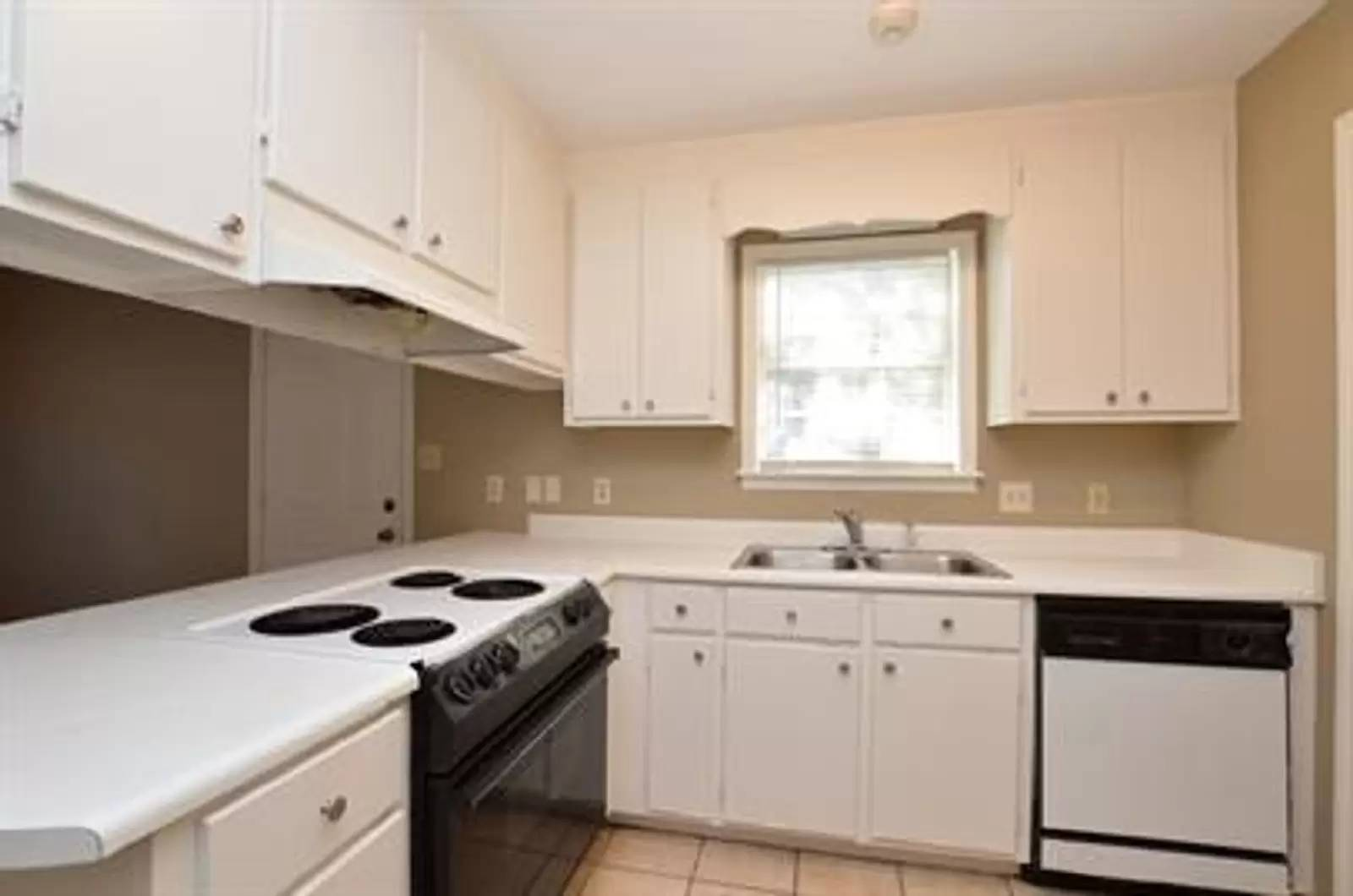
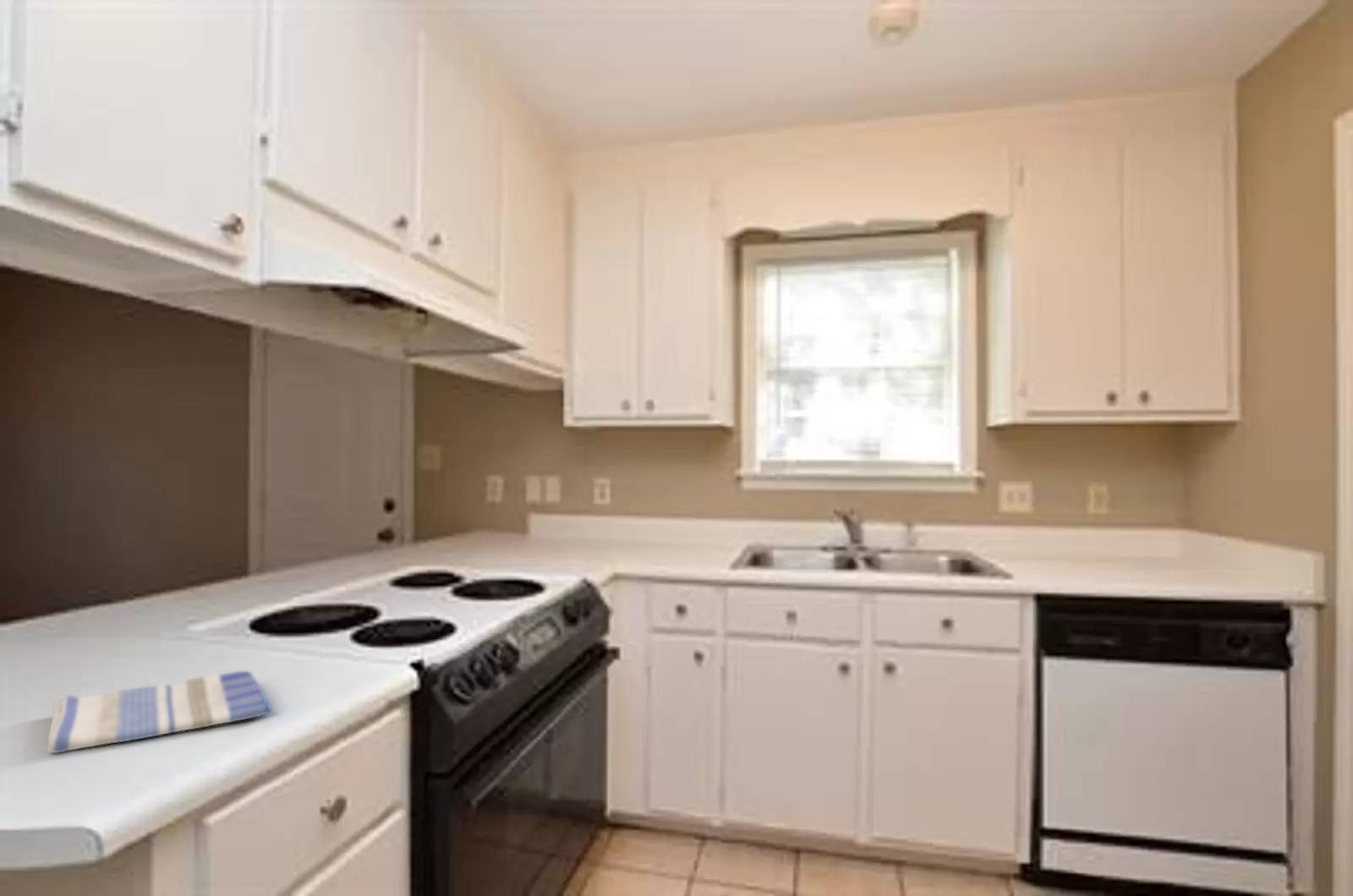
+ dish towel (162, 706)
